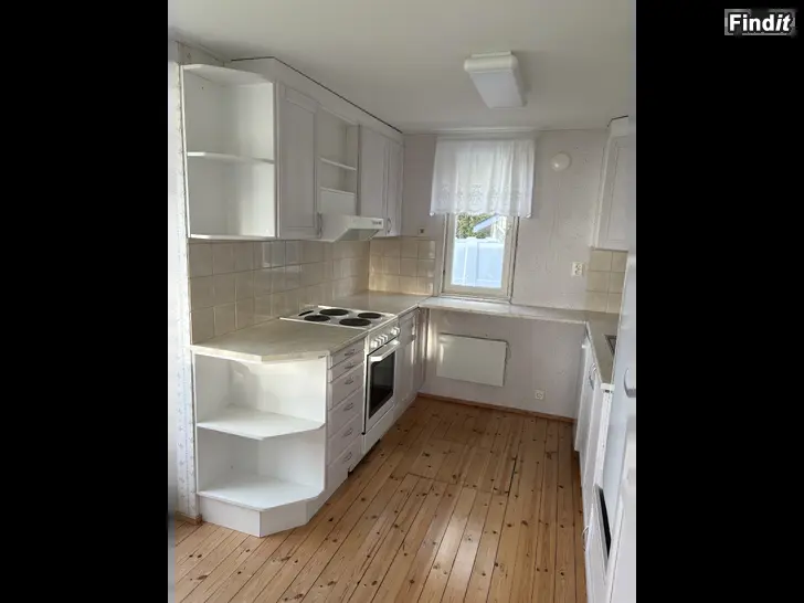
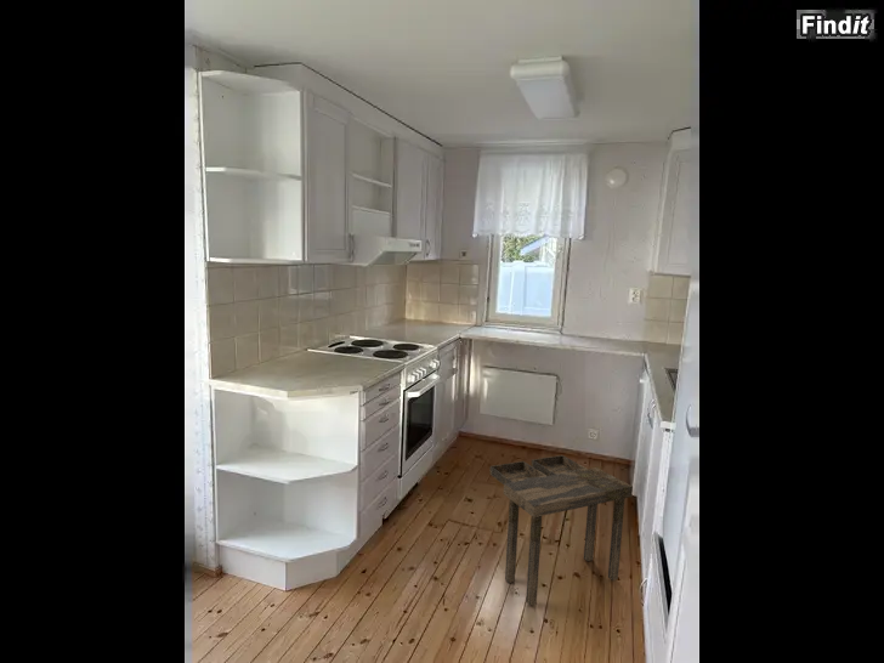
+ side table (548, 514)
